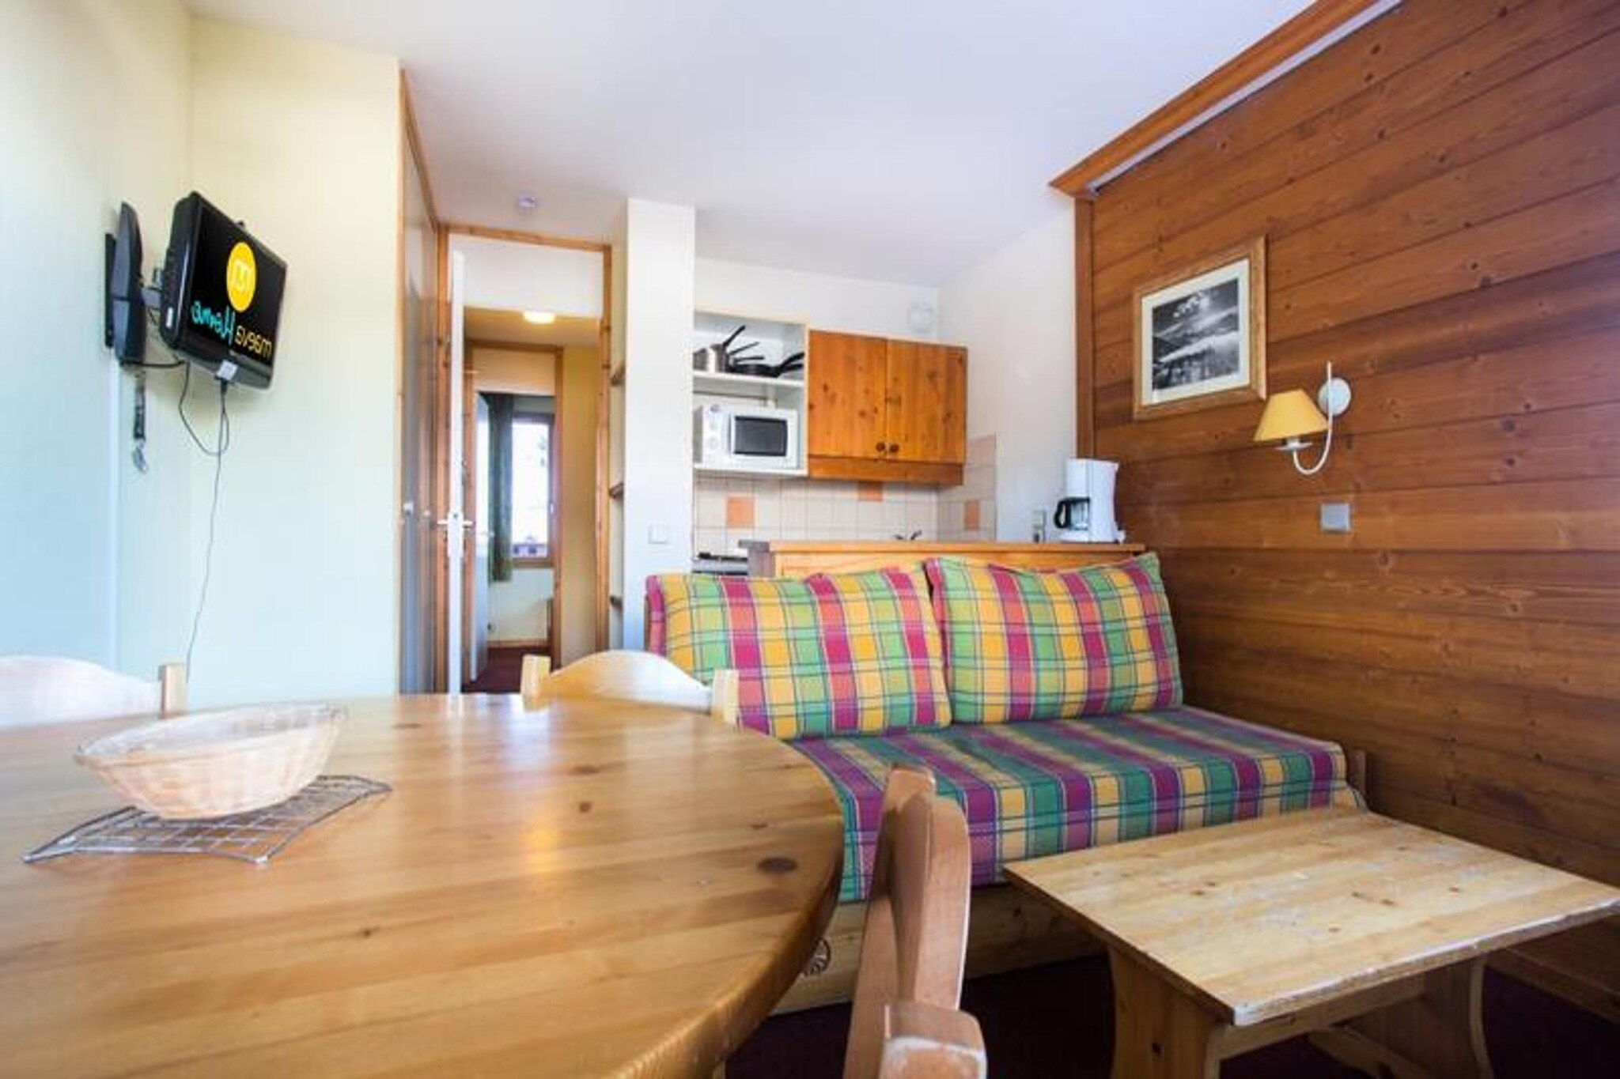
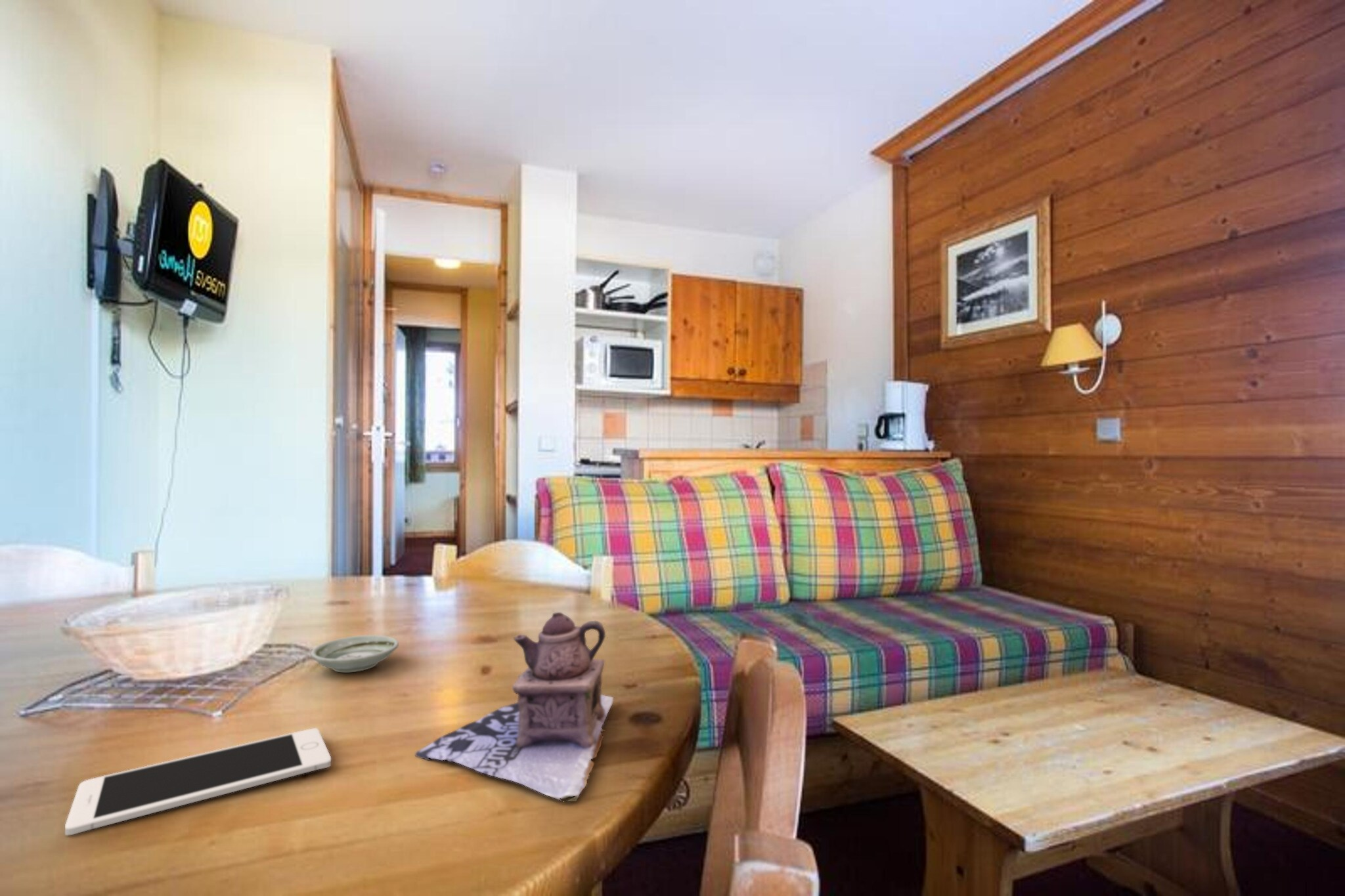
+ saucer (355, 656)
+ cell phone (210, 773)
+ teapot (552, 674)
